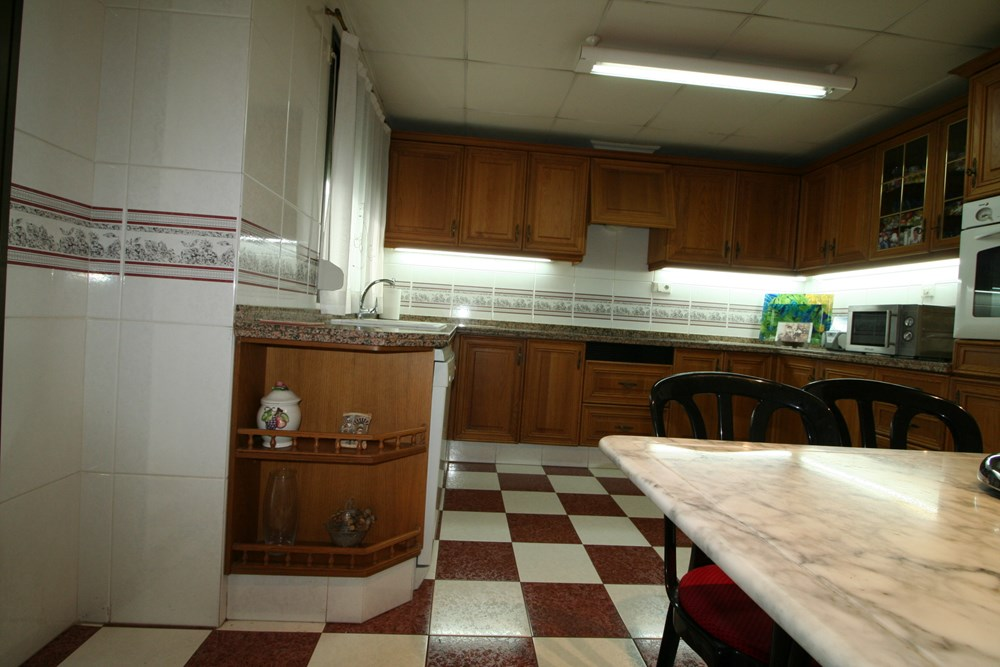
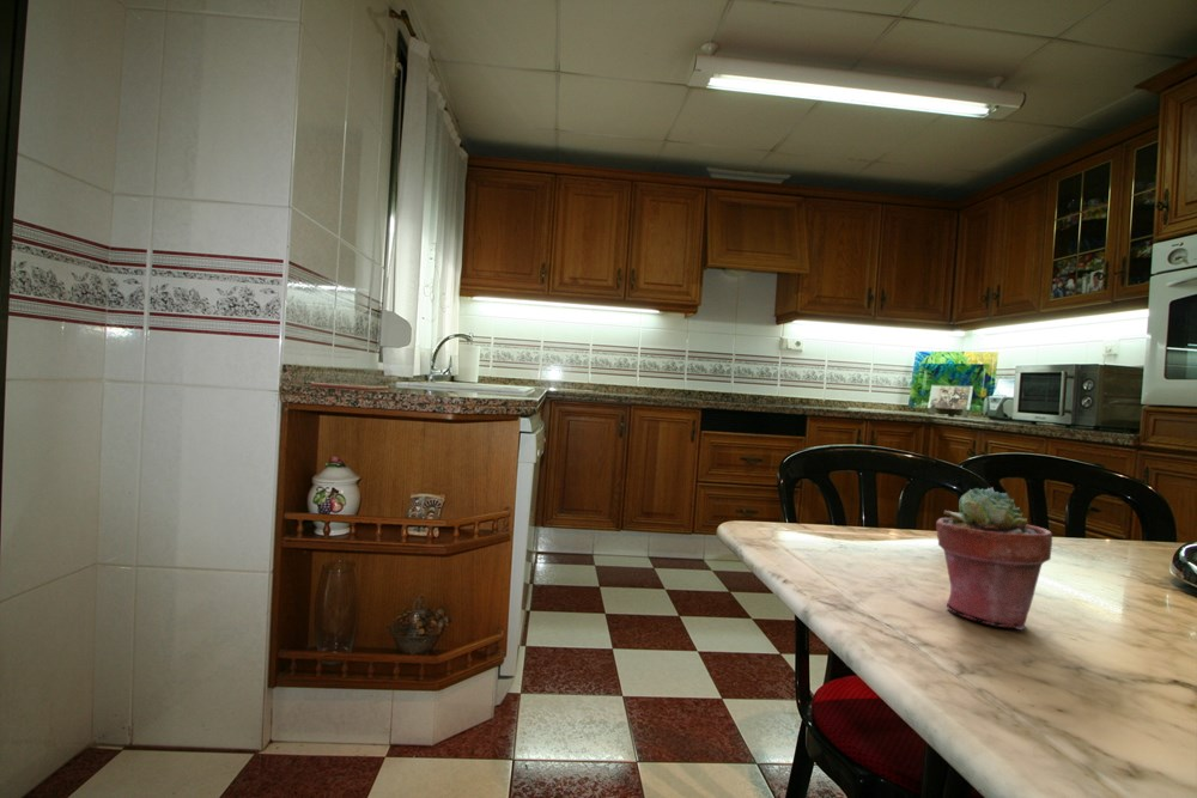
+ potted succulent (990, 552)
